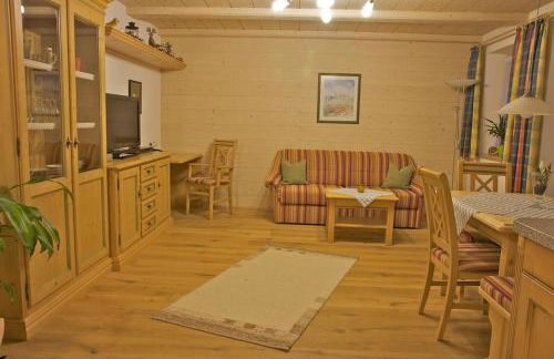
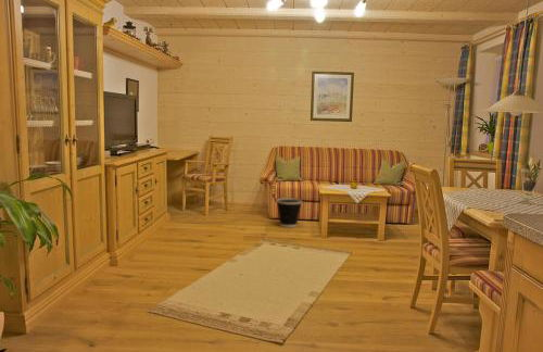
+ wastebasket (288, 212)
